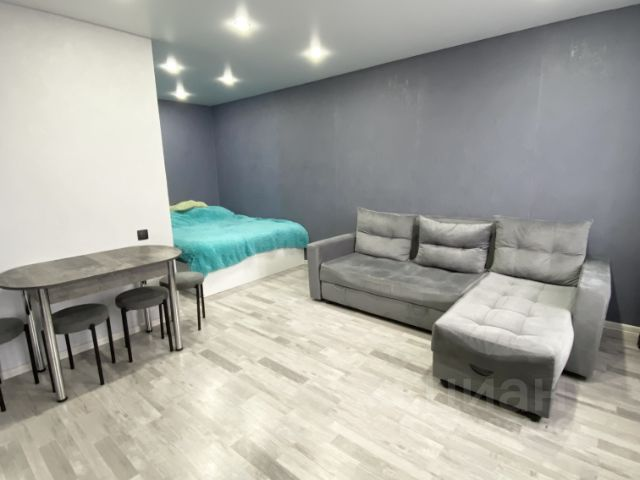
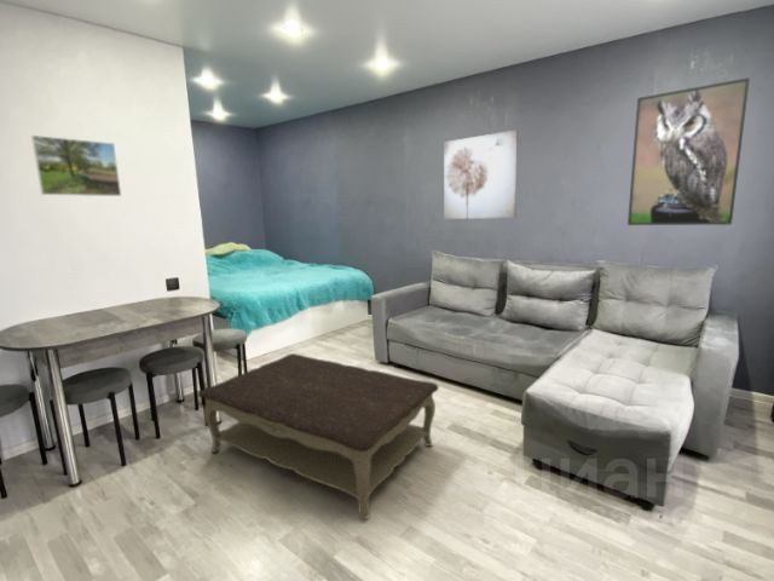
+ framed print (79, 167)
+ wall art (478, 178)
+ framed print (682, 159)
+ coffee table (320, 418)
